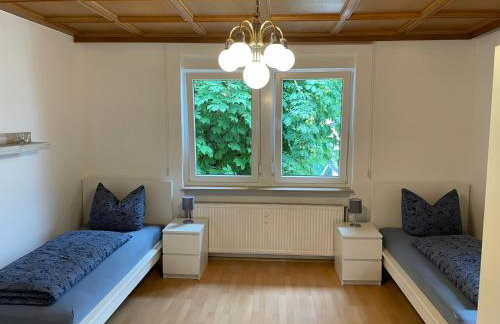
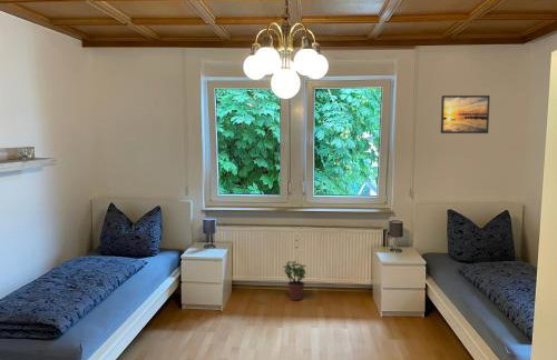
+ potted plant (294, 279)
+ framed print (465, 114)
